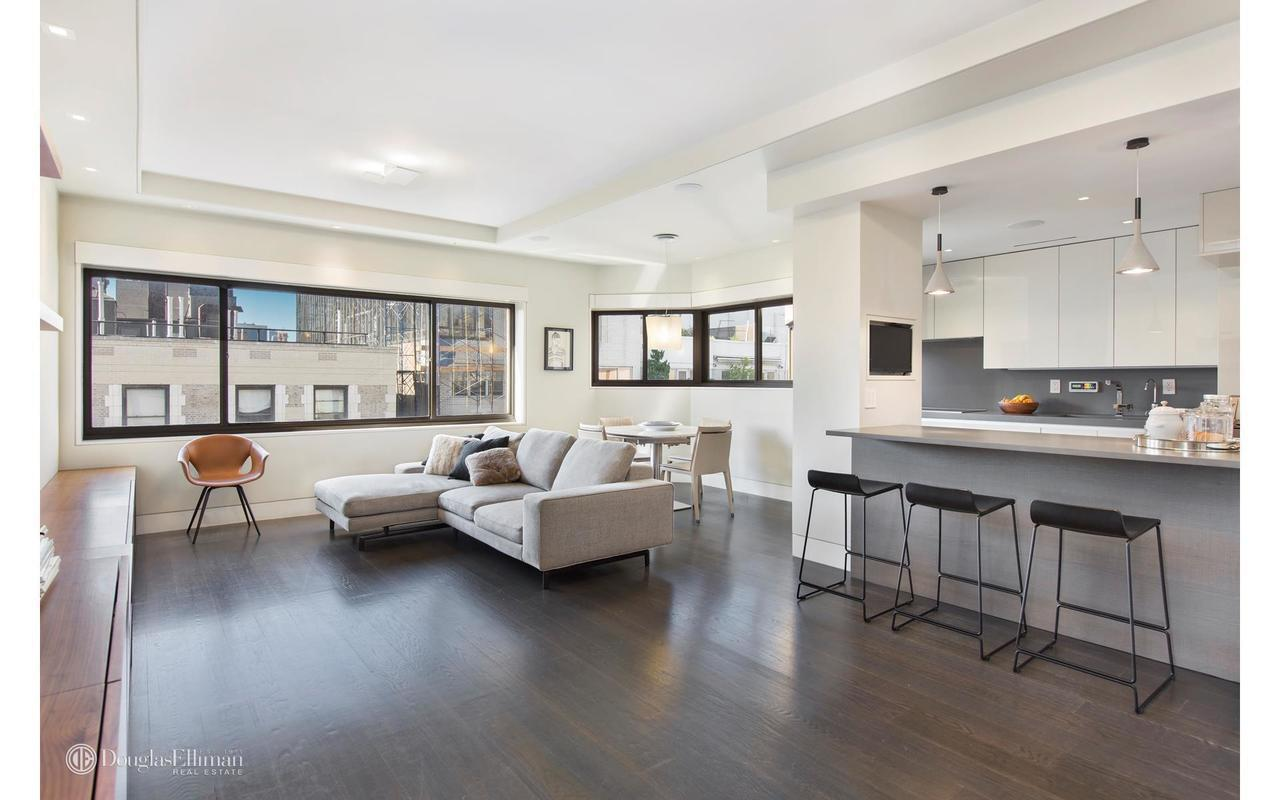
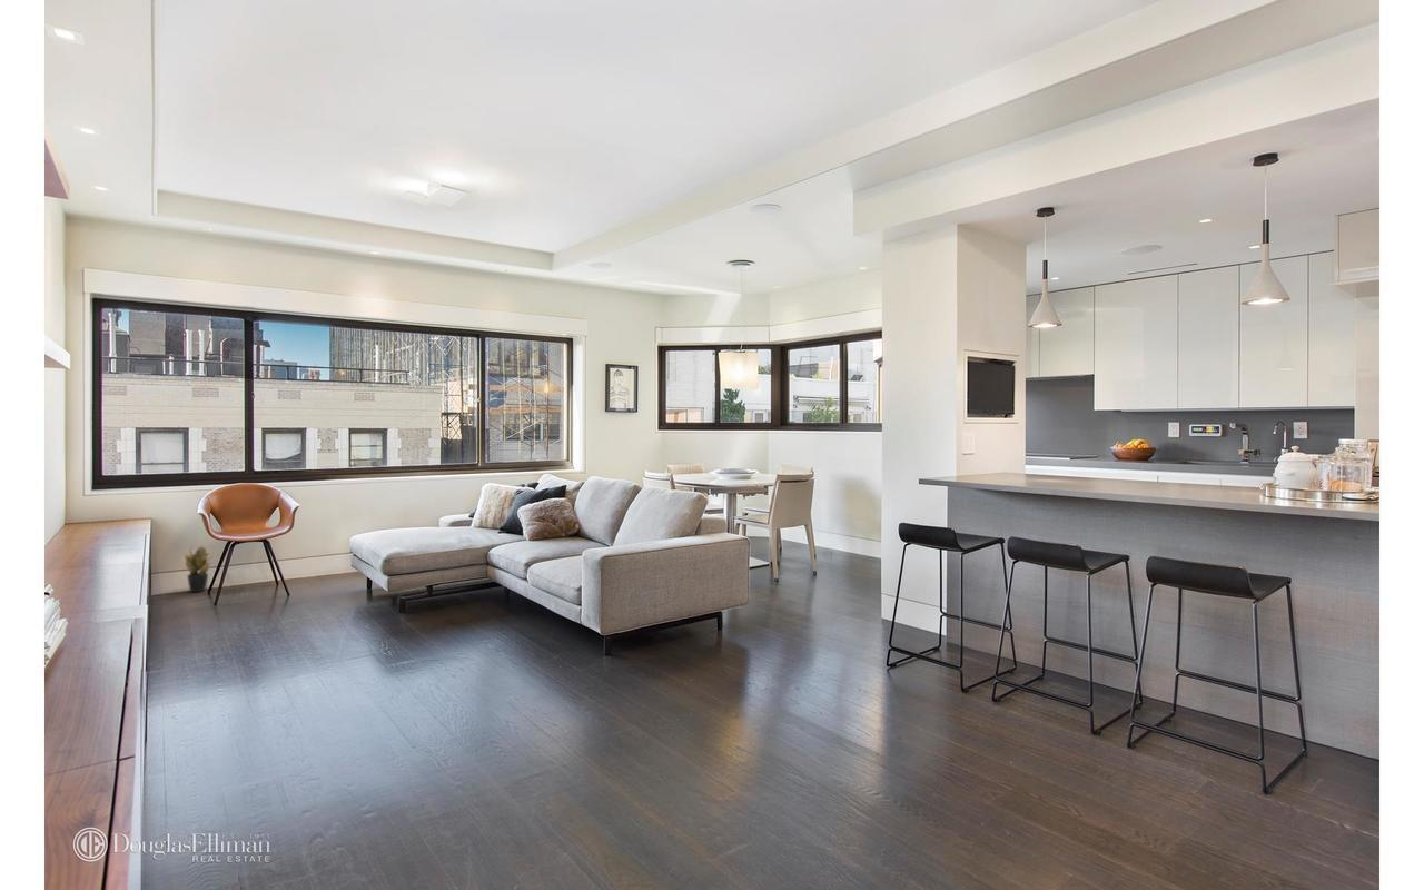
+ potted plant (199, 566)
